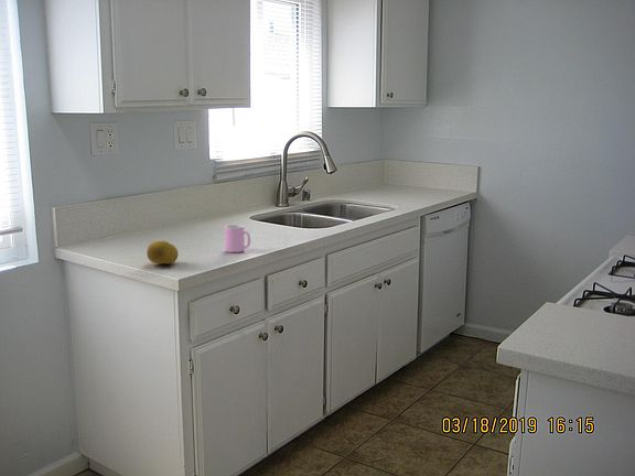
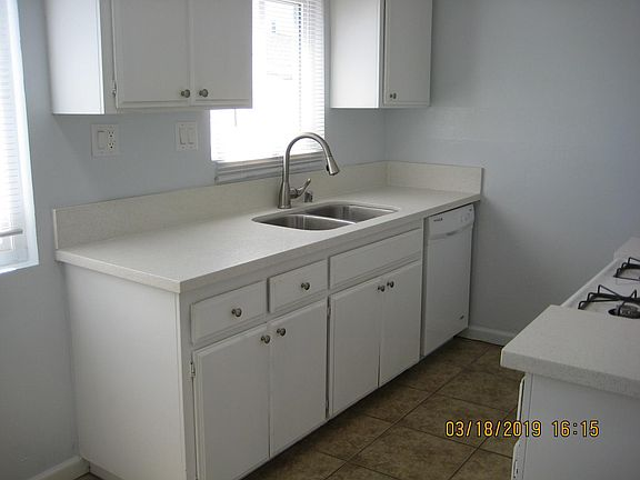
- cup (238, 238)
- fruit (162, 252)
